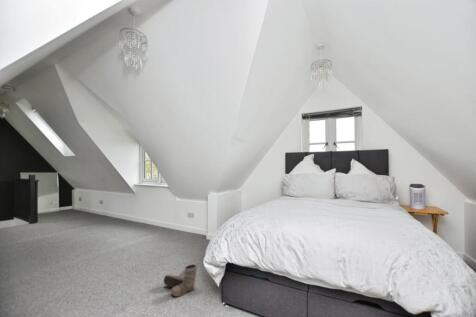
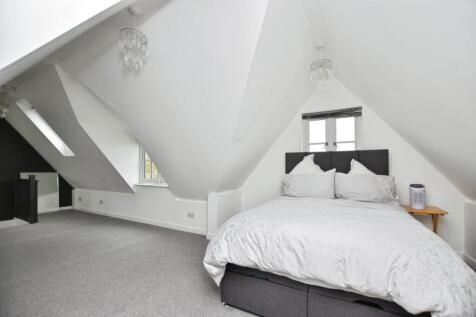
- boots (181, 275)
